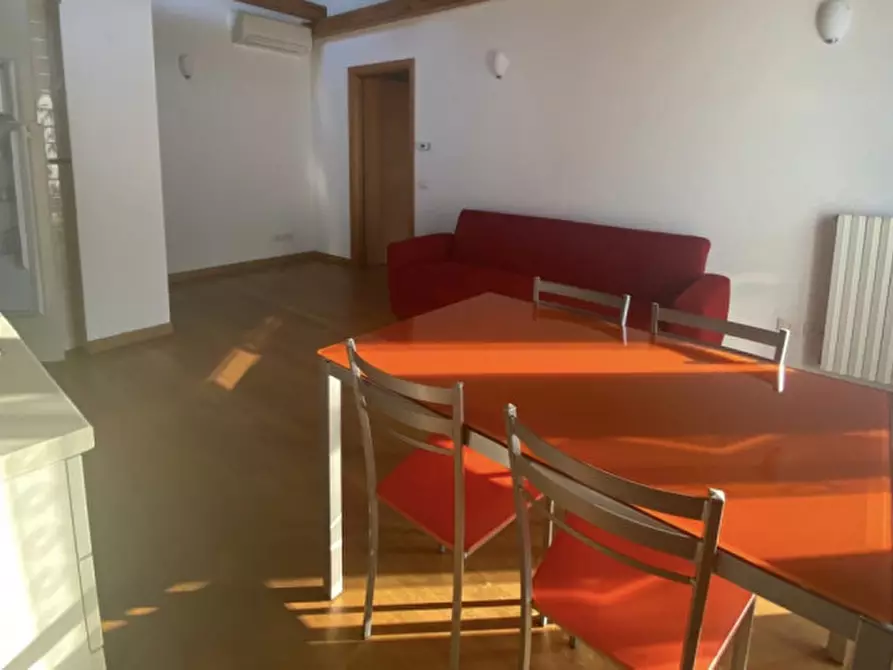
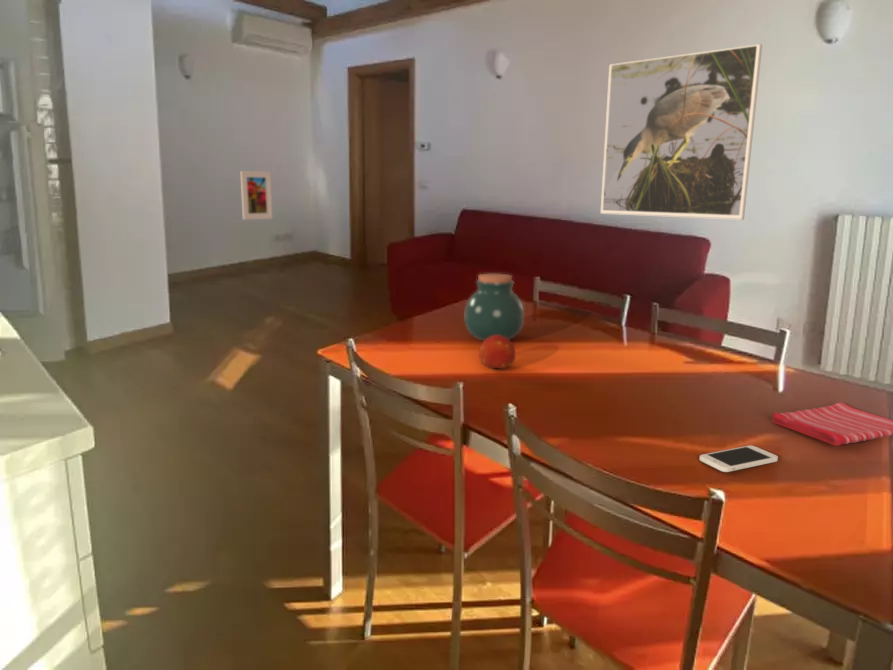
+ jar (494, 307)
+ fruit (496, 351)
+ smartphone (738, 458)
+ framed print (673, 137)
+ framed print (256, 195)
+ dish towel (839, 422)
